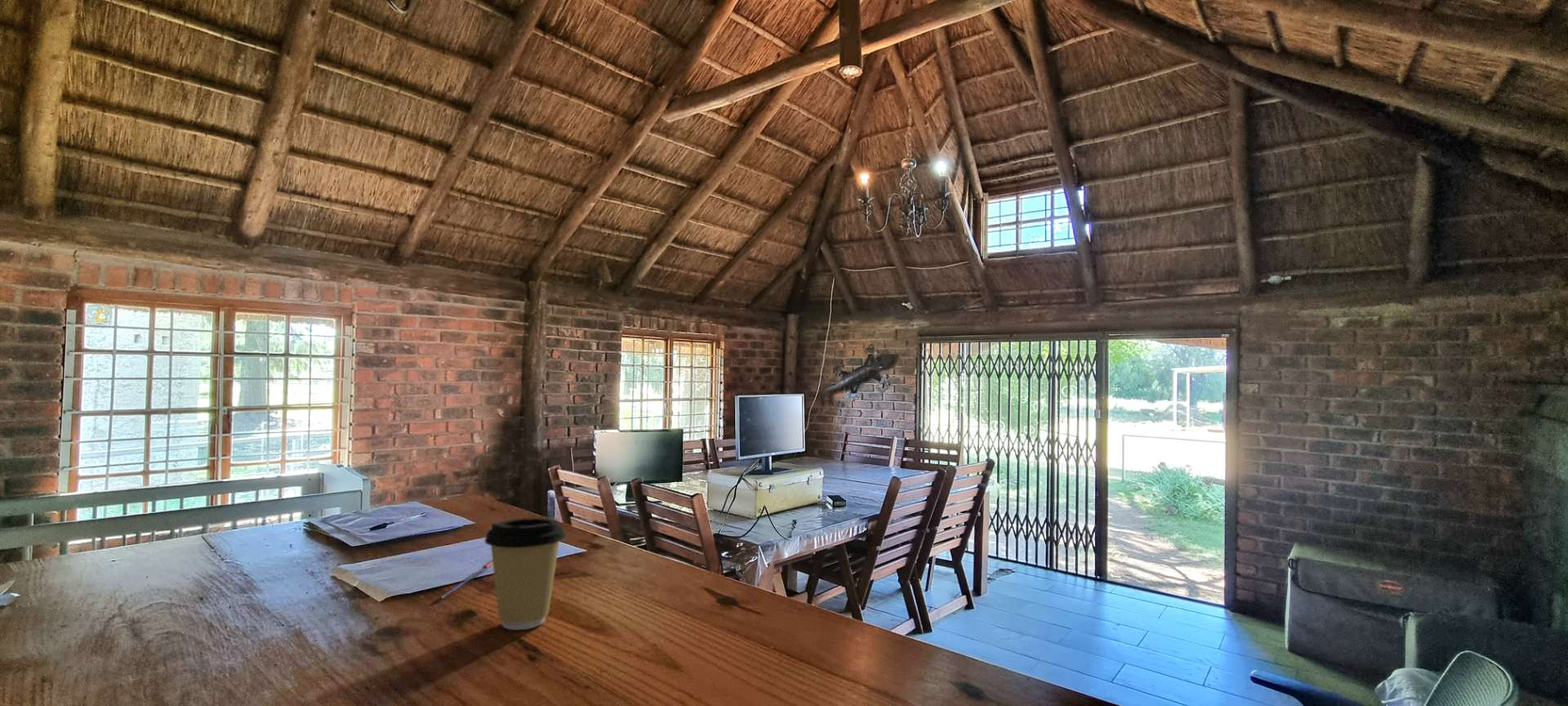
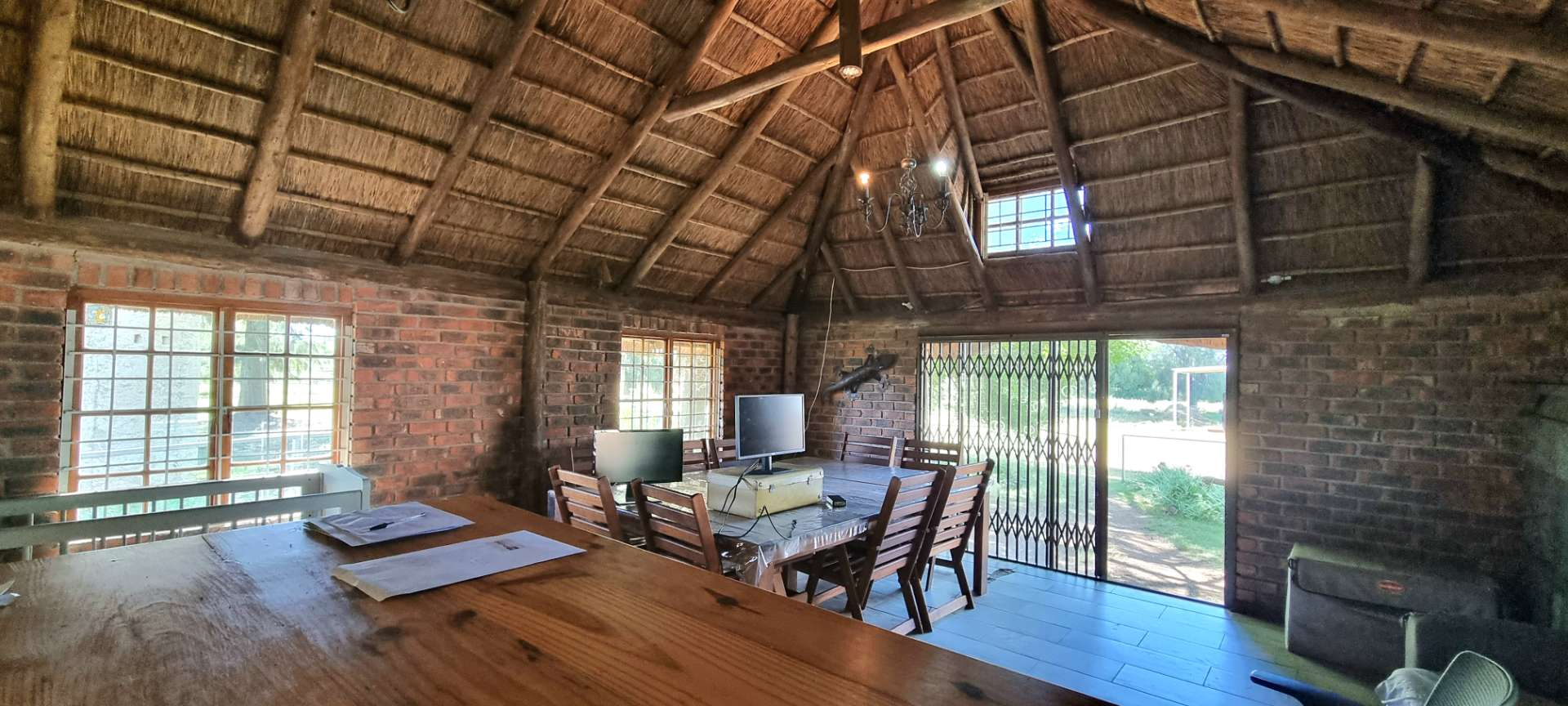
- coffee cup (525, 570)
- pen (470, 577)
